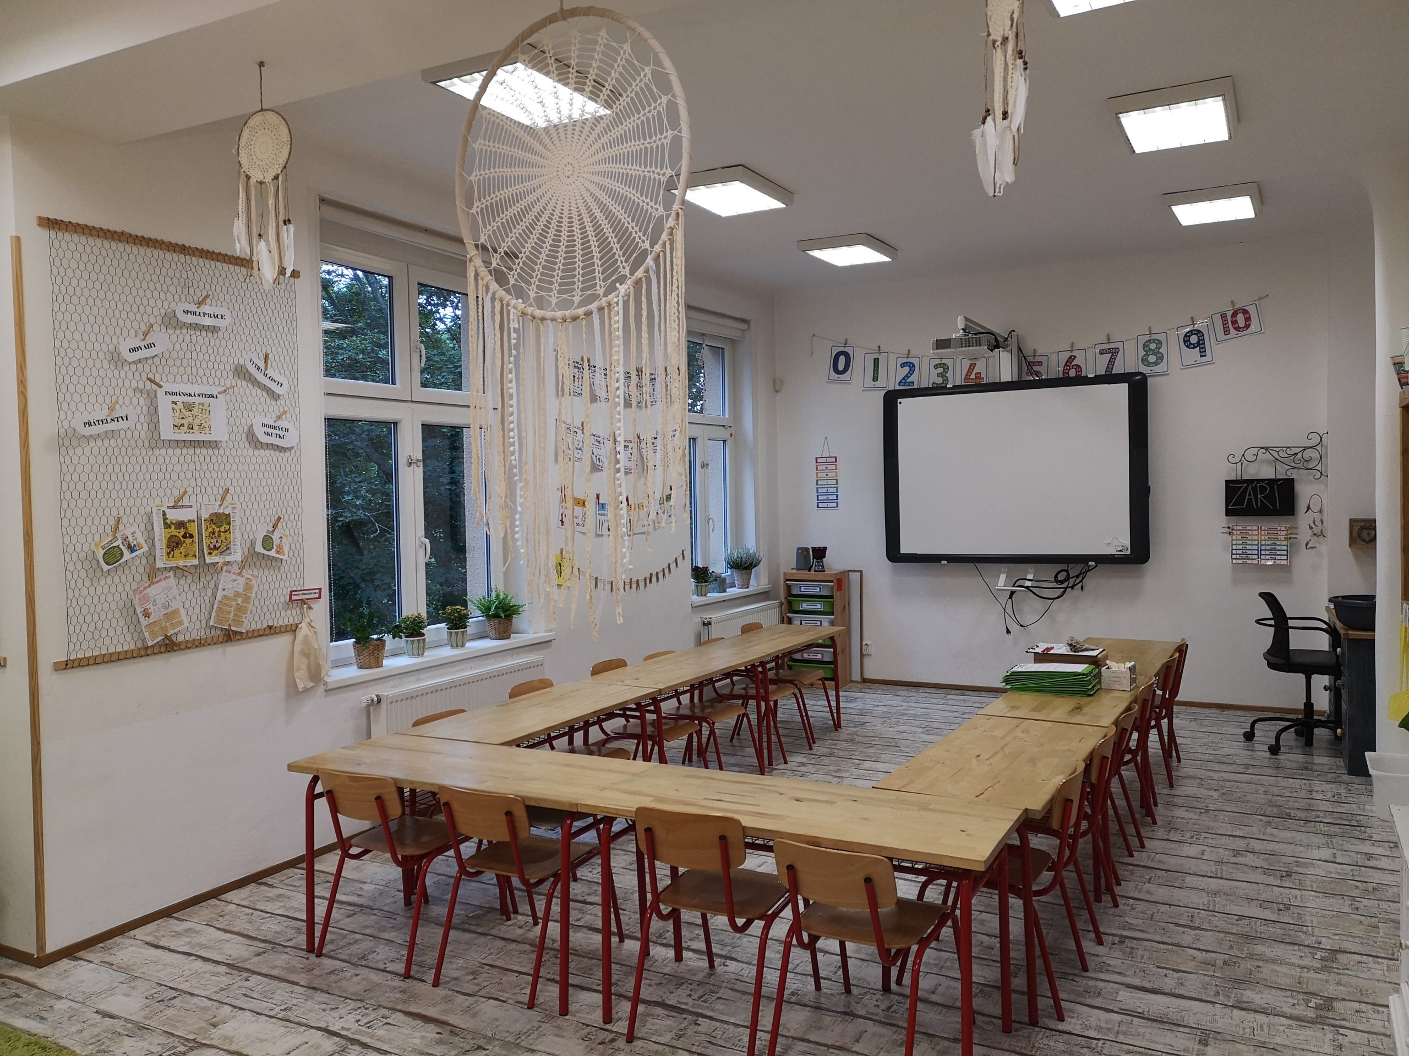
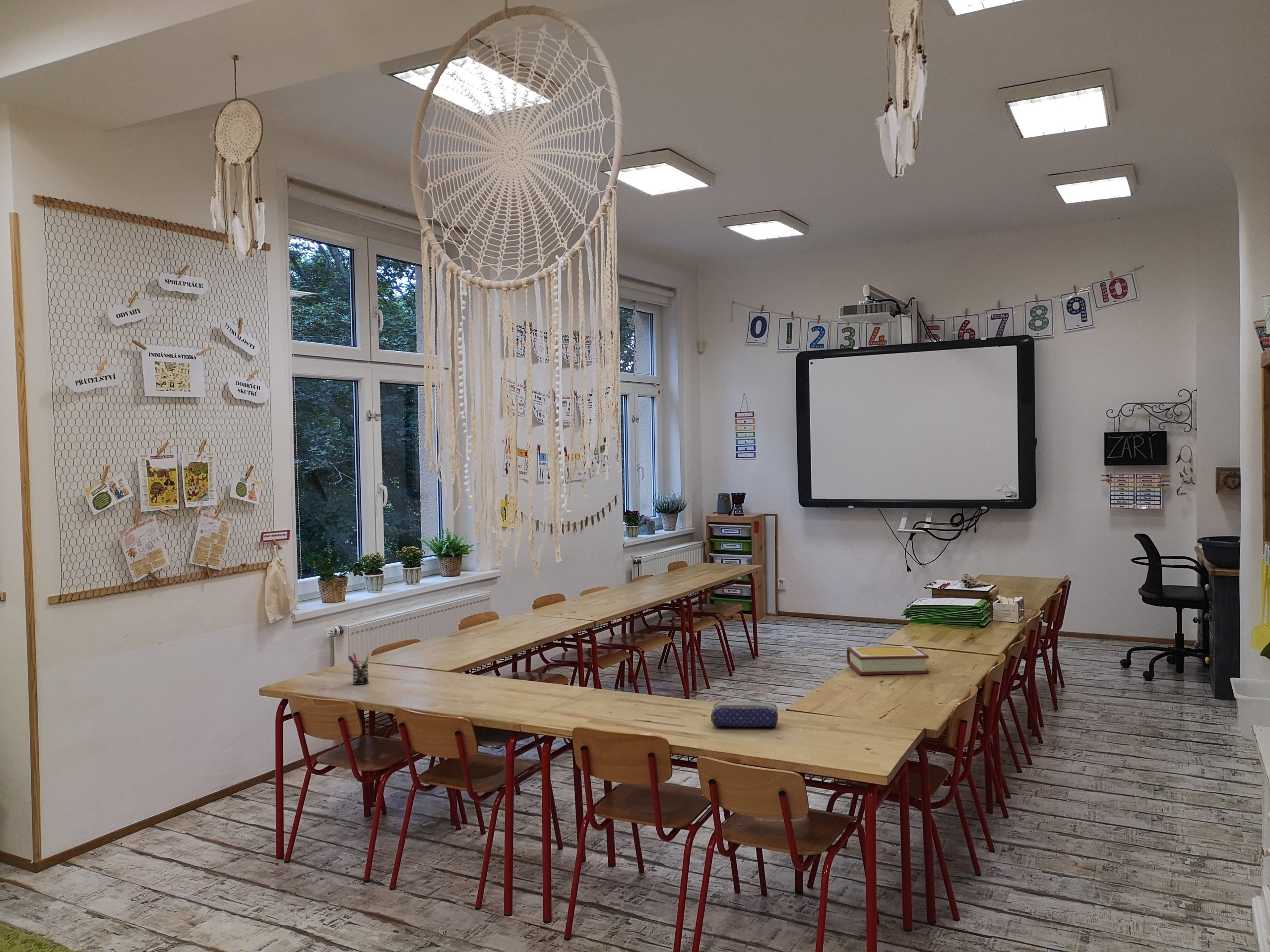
+ pencil case (744, 714)
+ pen holder (361, 667)
+ book (887, 659)
